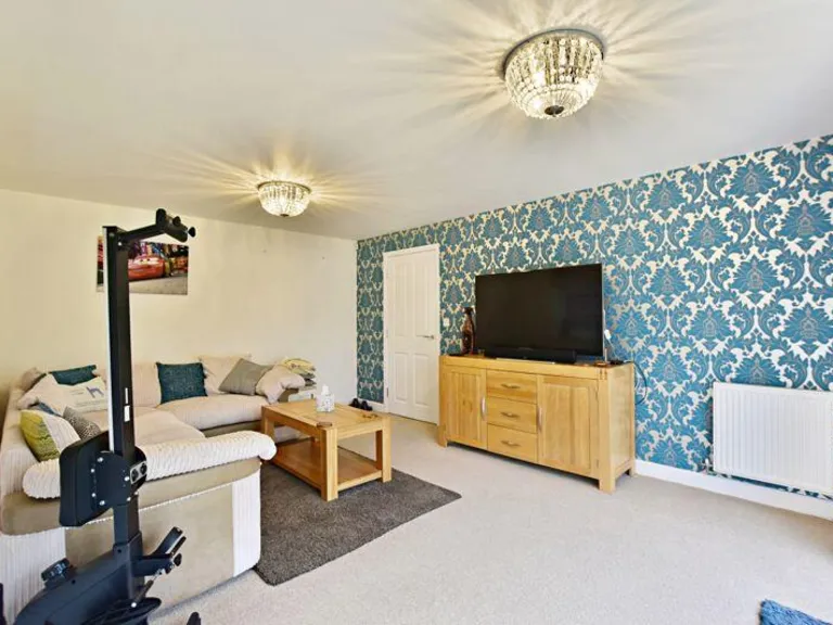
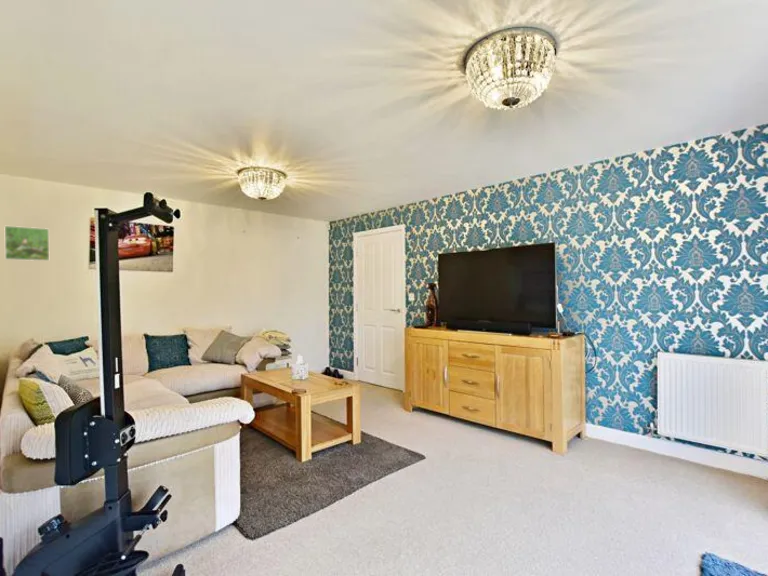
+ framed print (27, 243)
